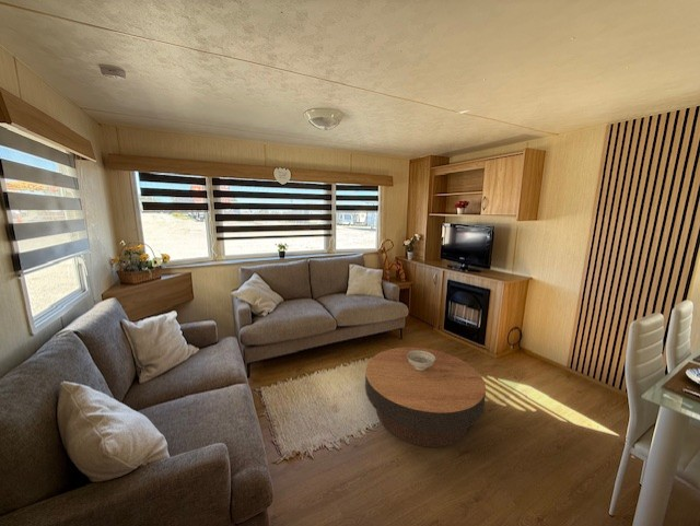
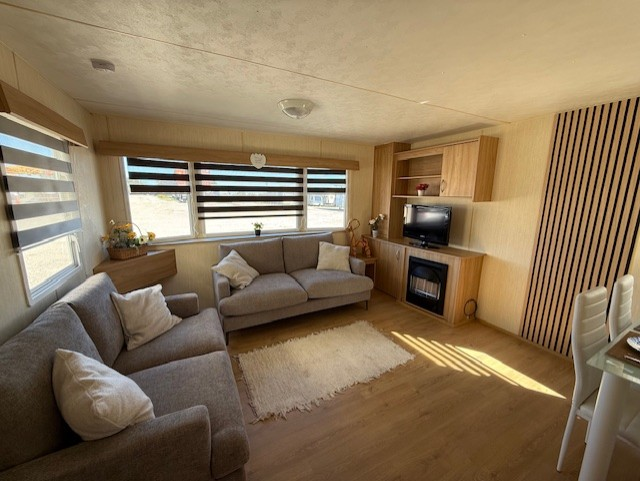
- decorative bowl (420, 361)
- coffee table (421, 391)
